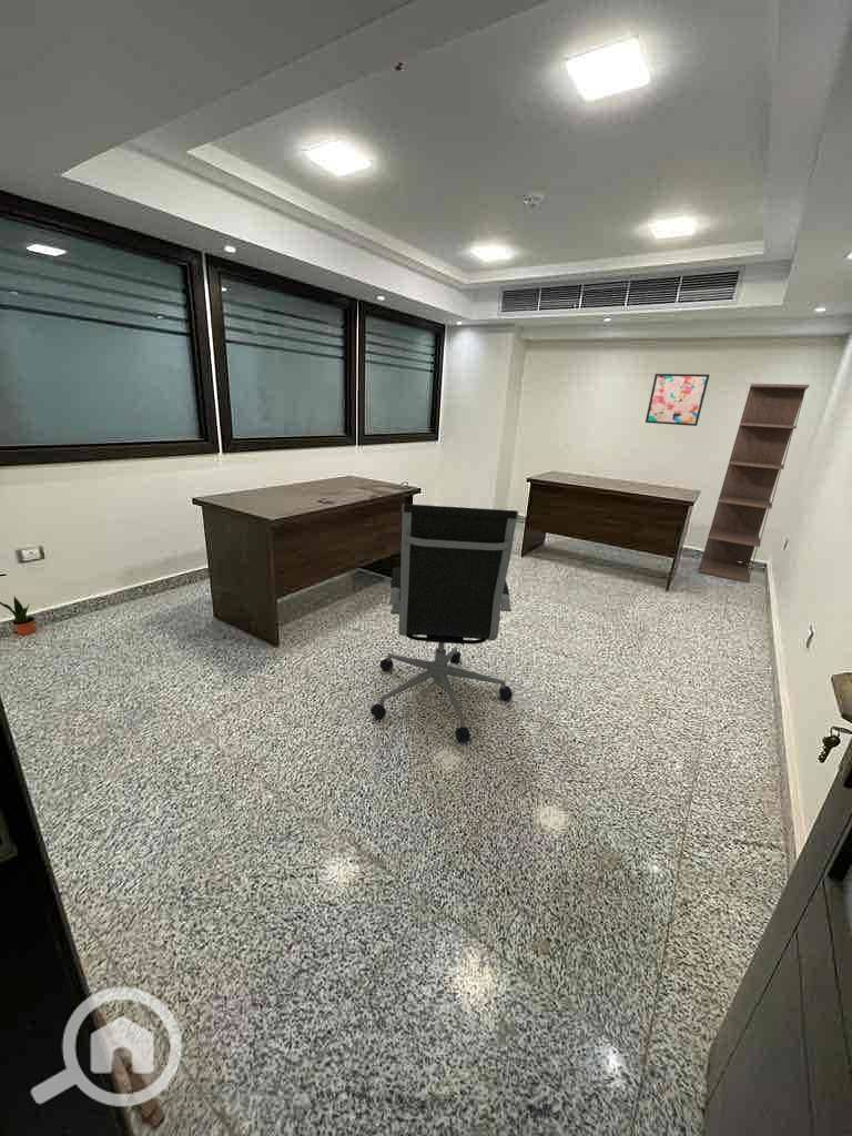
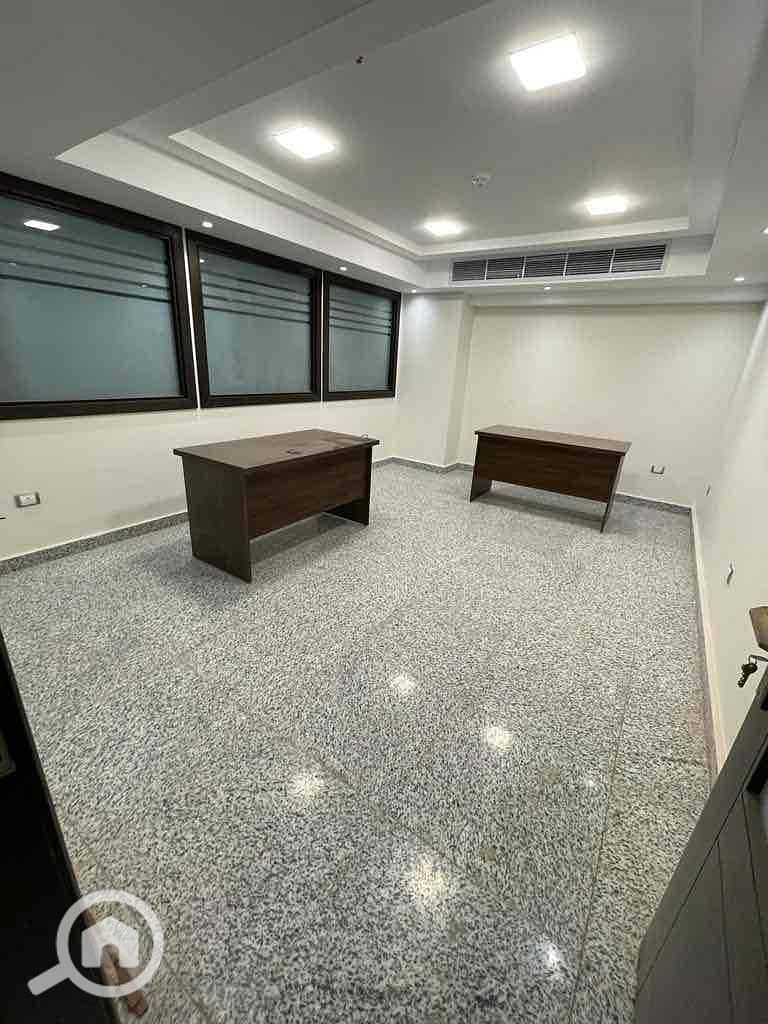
- office chair (450, 601)
- bookcase (749, 483)
- wall art (676, 399)
- potted plant (18, 615)
